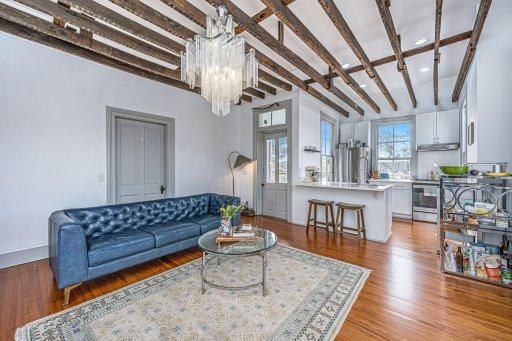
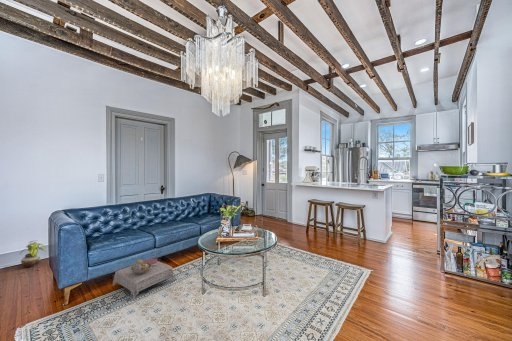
+ ottoman (144, 270)
+ potted plant (32, 253)
